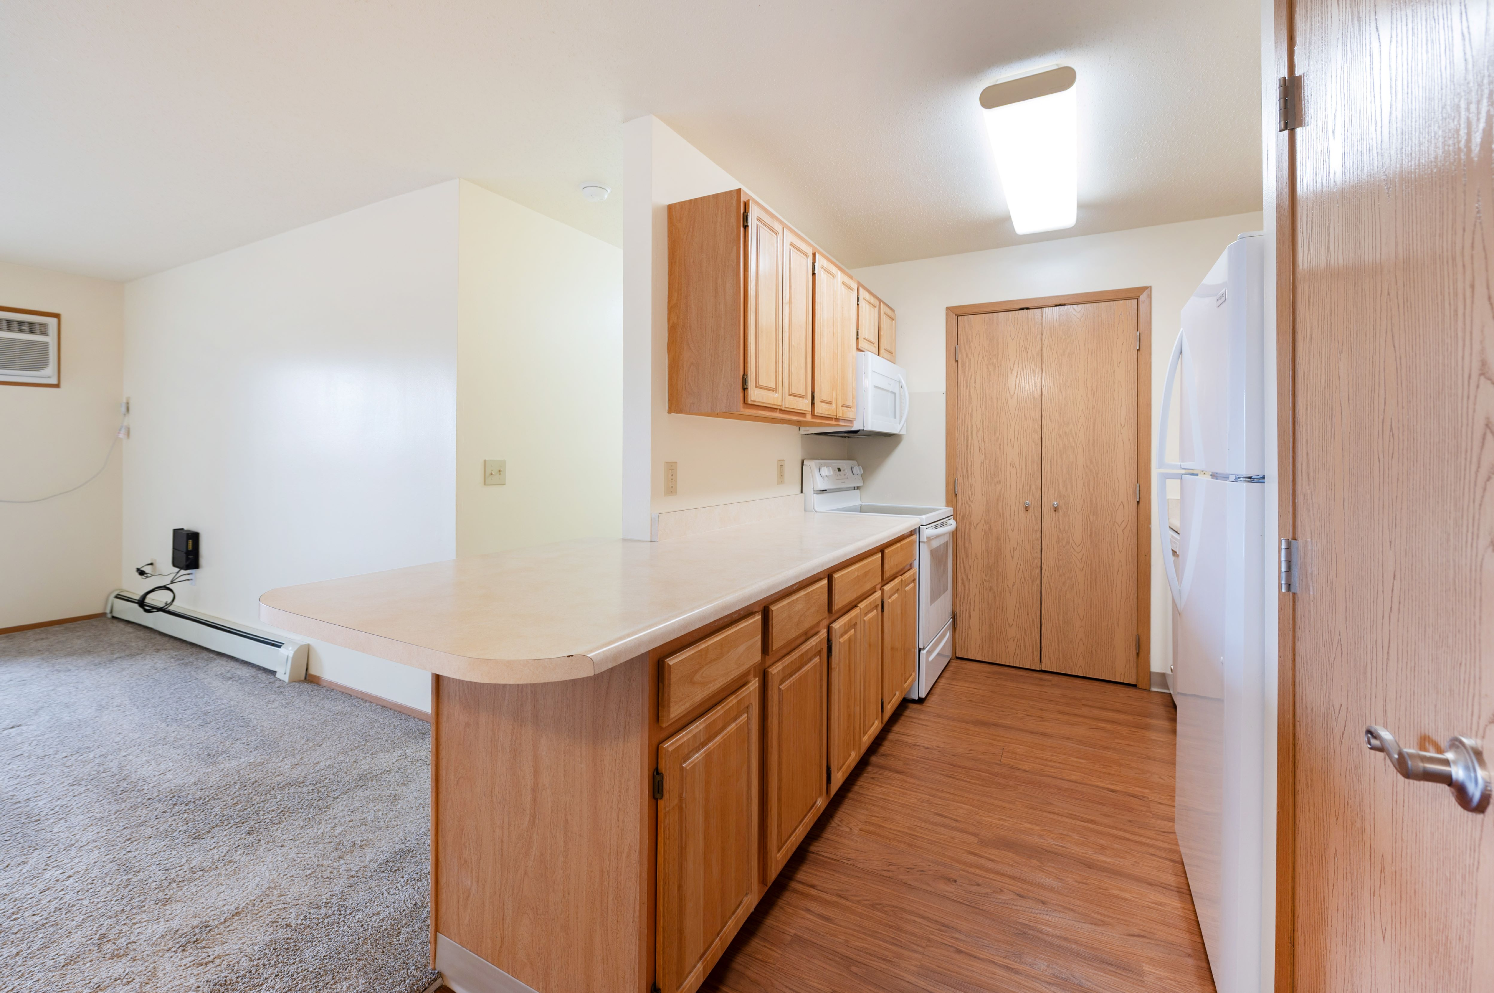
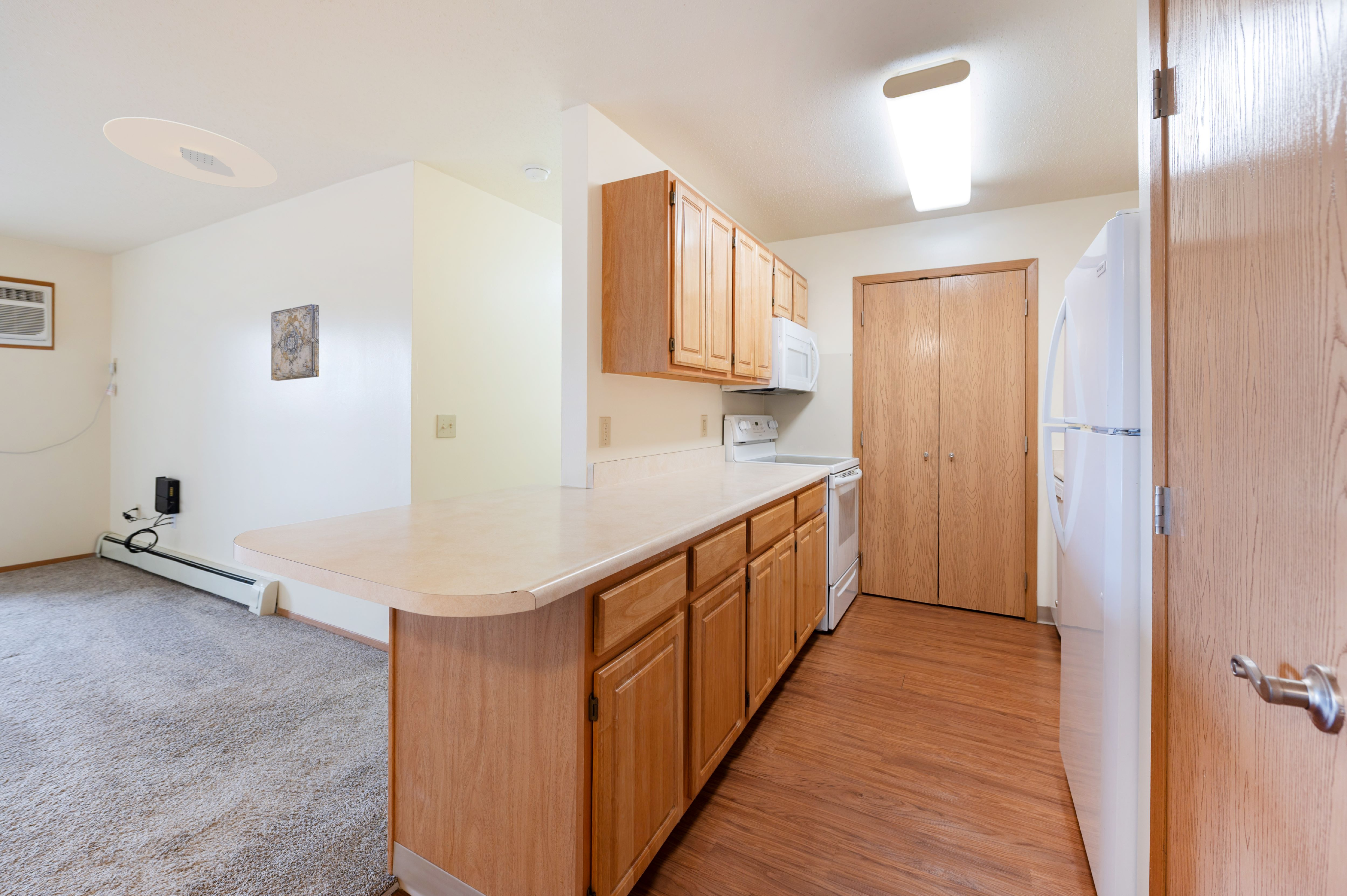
+ wall art (294, 343)
+ ceiling light (197, 150)
